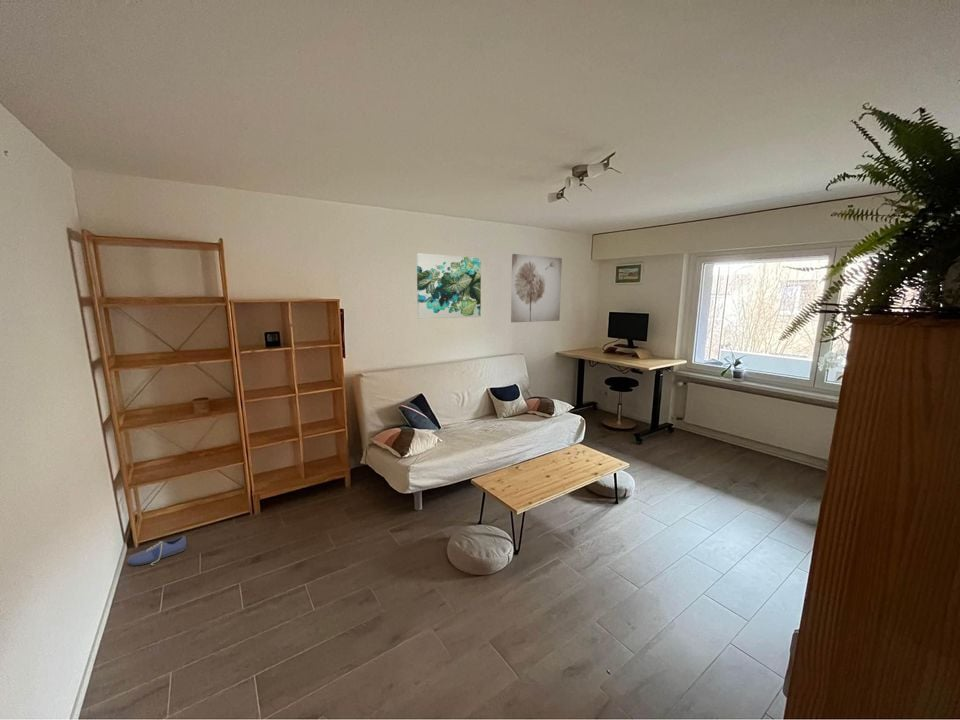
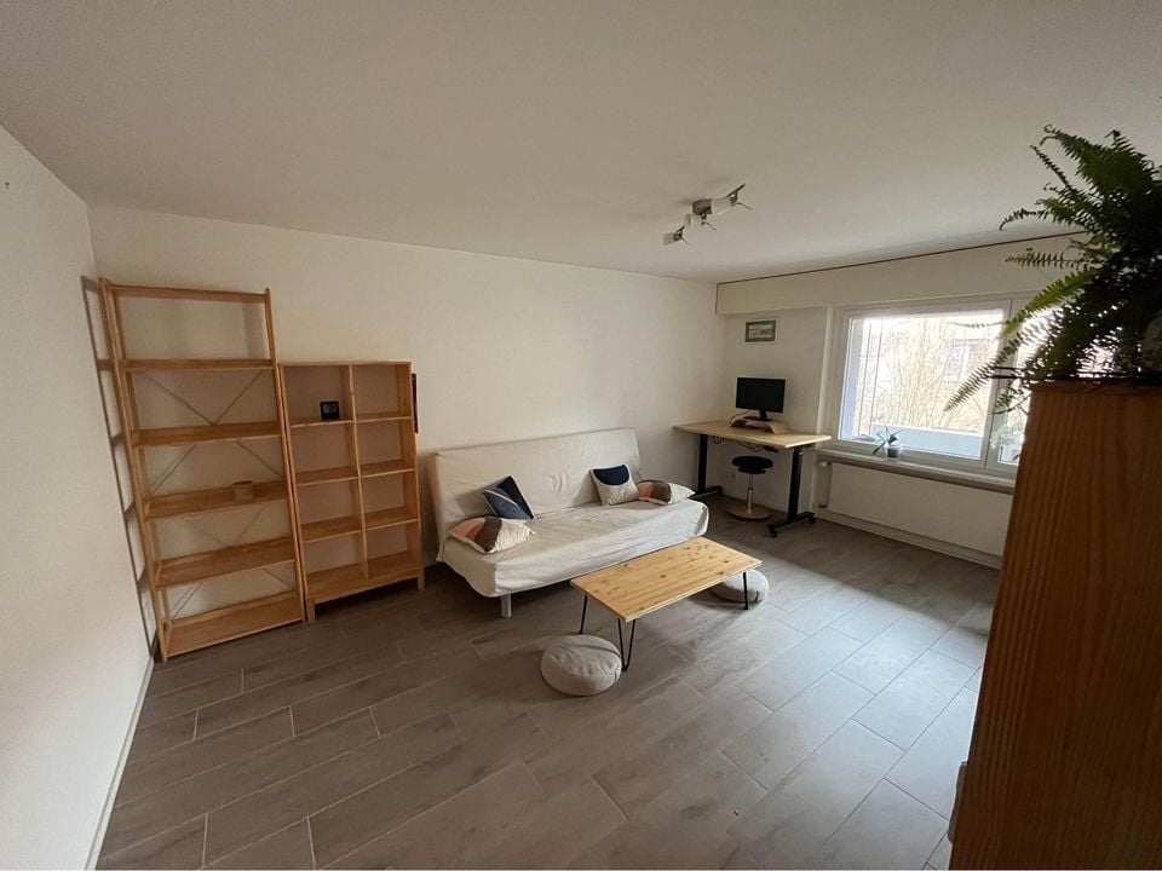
- wall art (537, 289)
- shoe (157, 549)
- wall art (450, 287)
